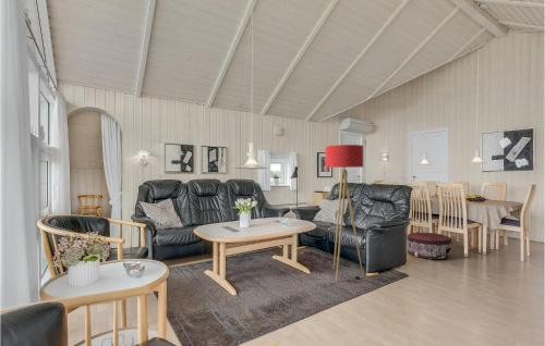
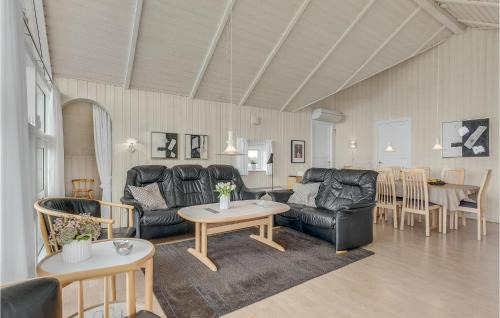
- pouf (428, 244)
- floor lamp (342, 211)
